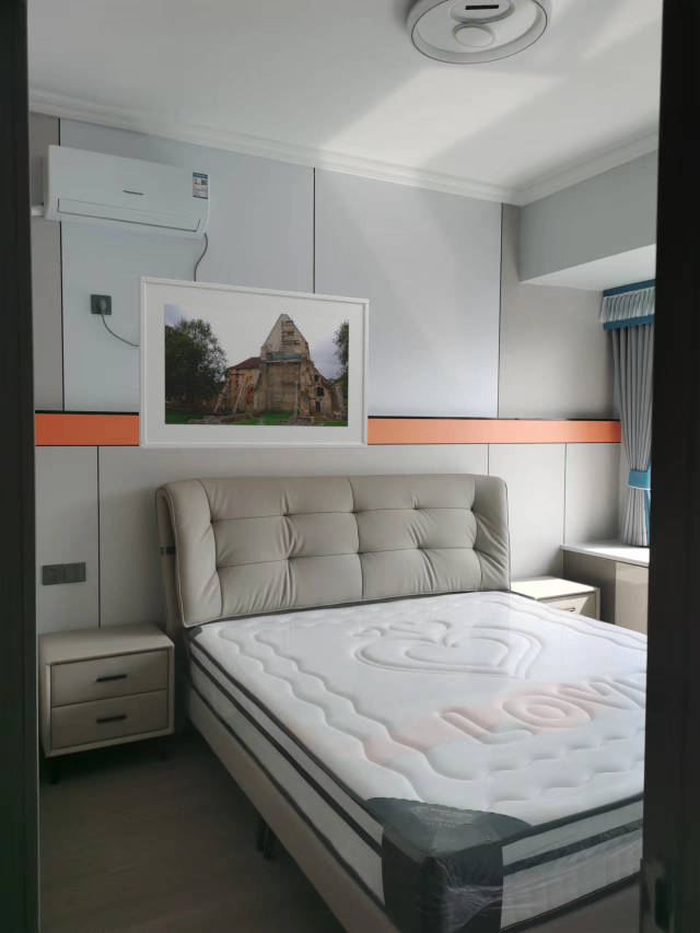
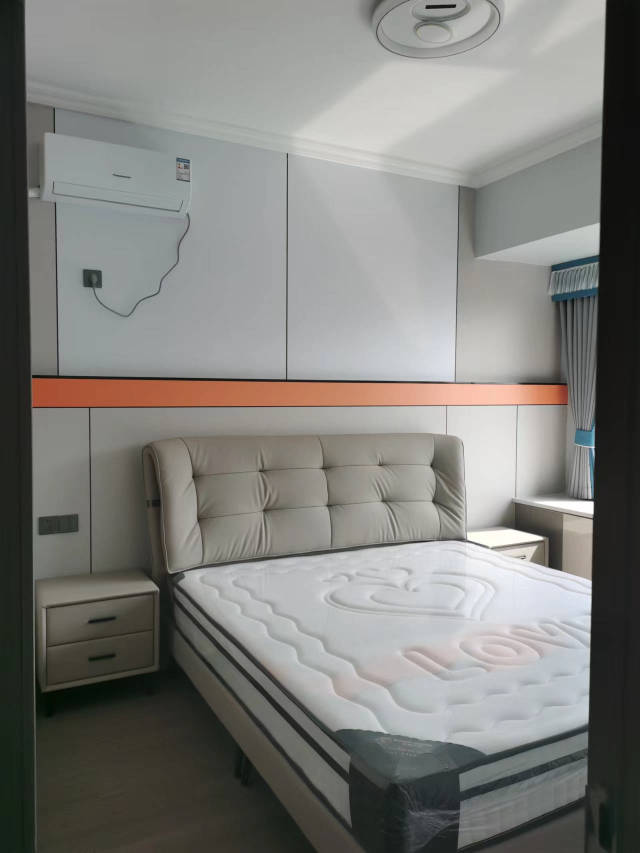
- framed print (261, 369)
